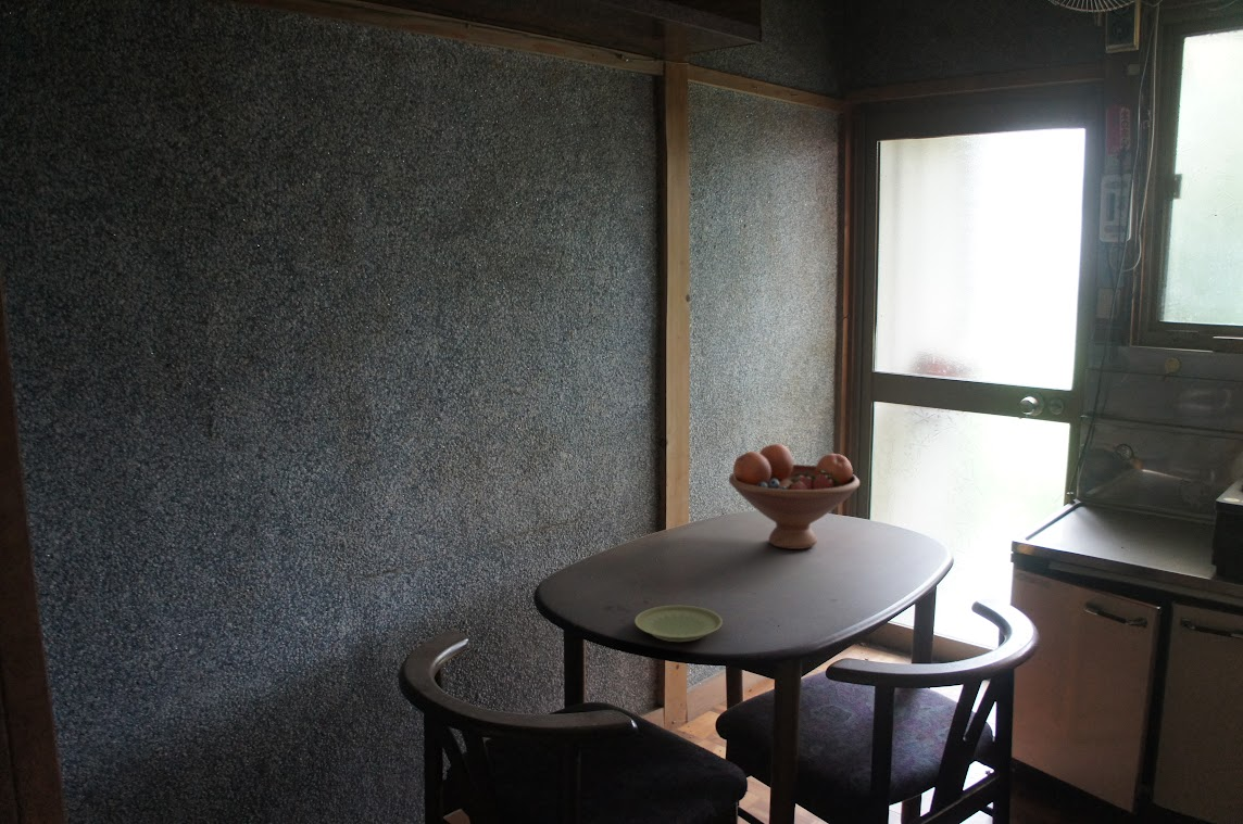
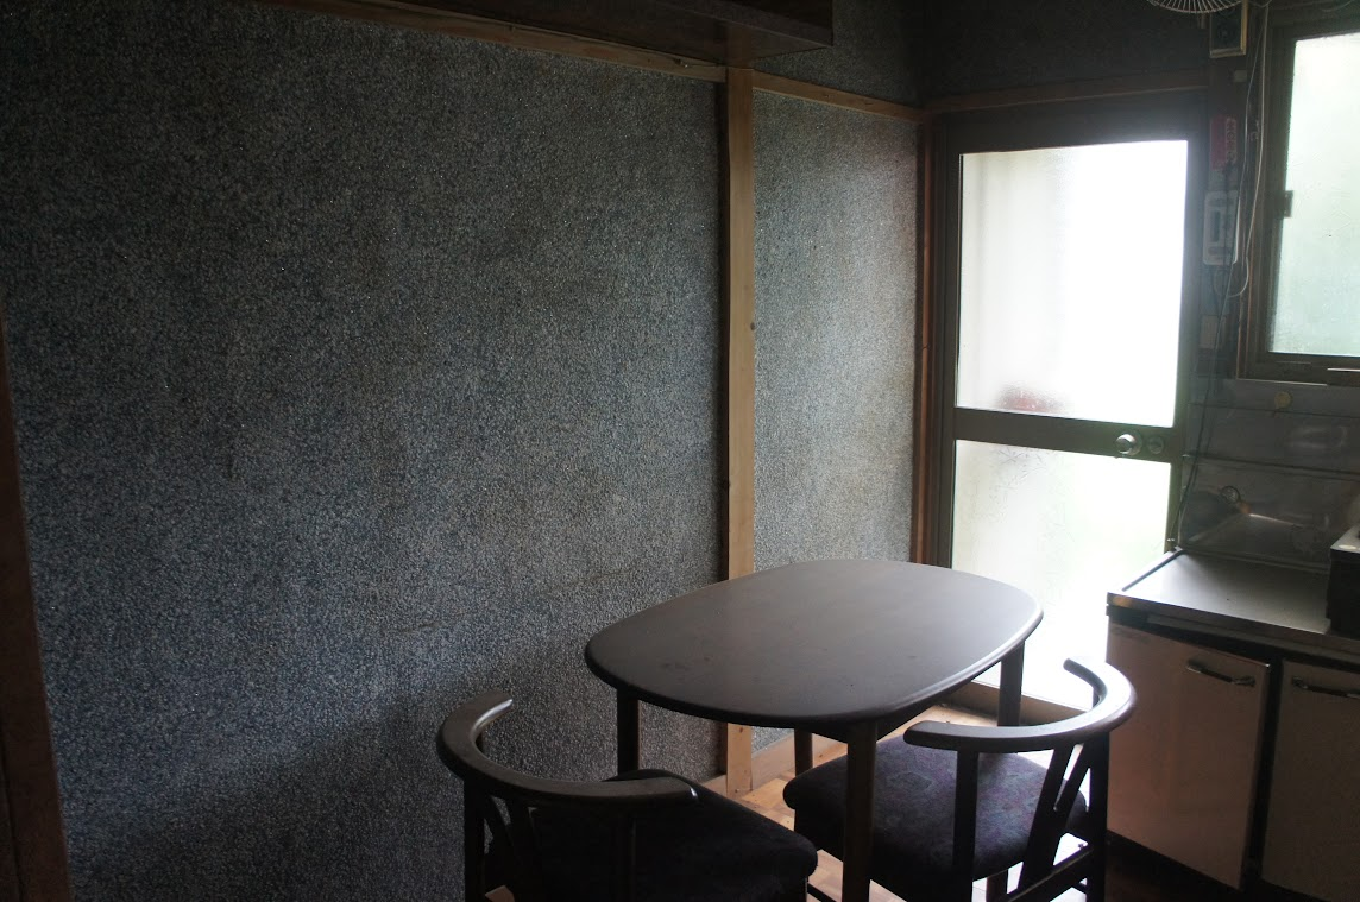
- plate (678, 625)
- fruit bowl (793, 497)
